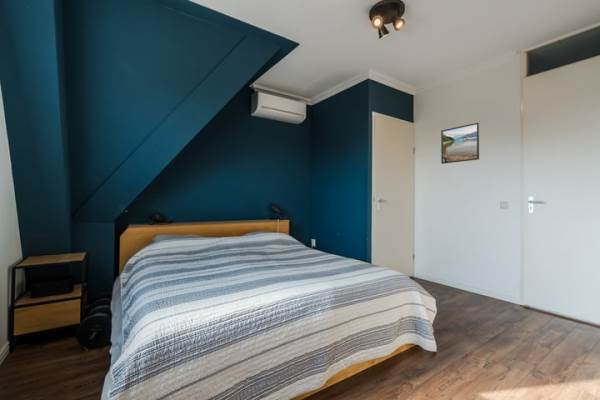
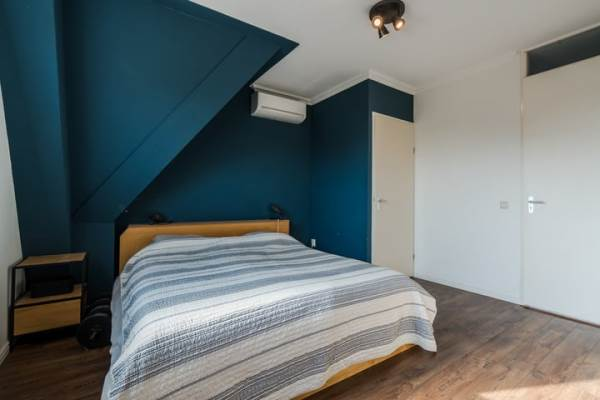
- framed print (459, 144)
